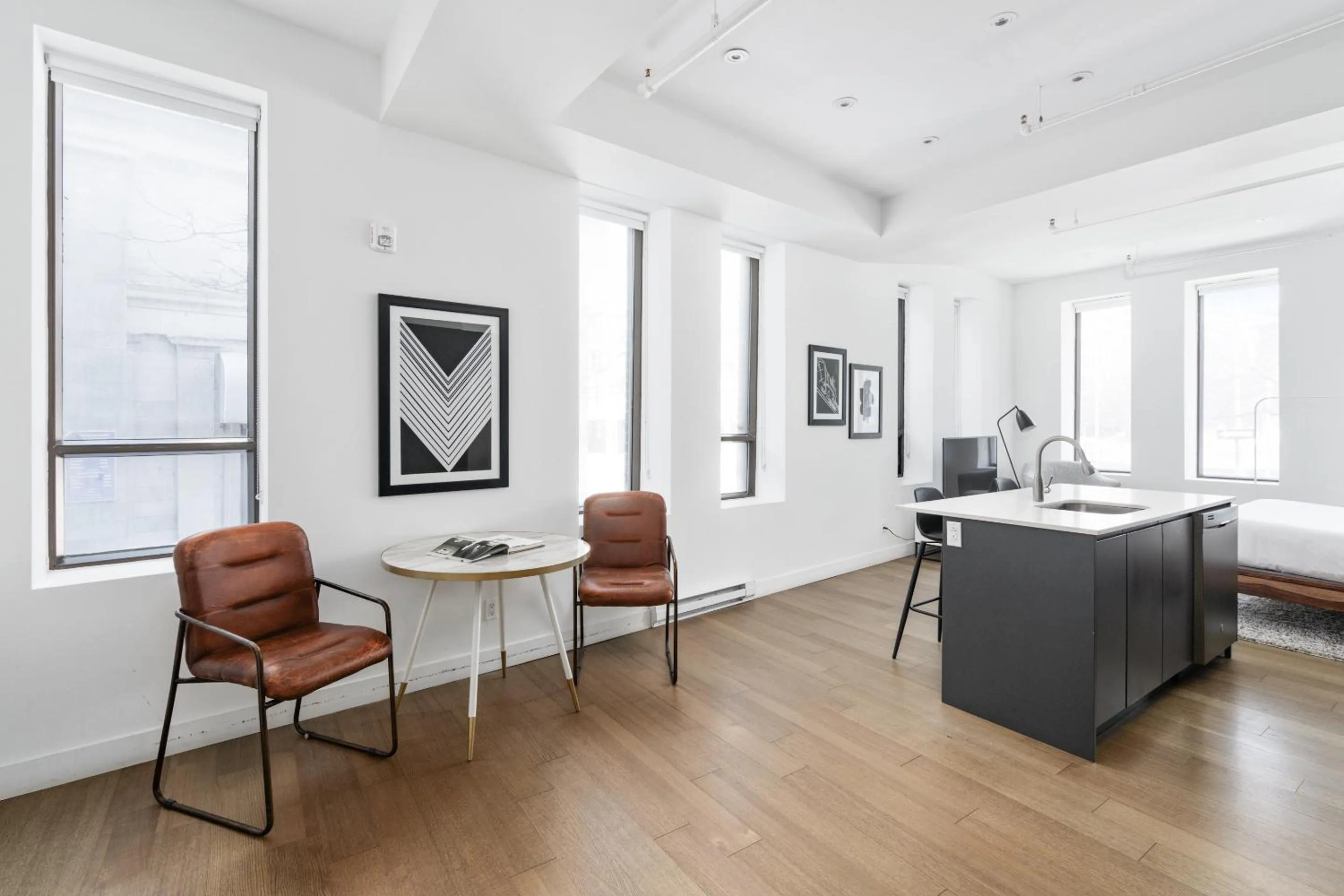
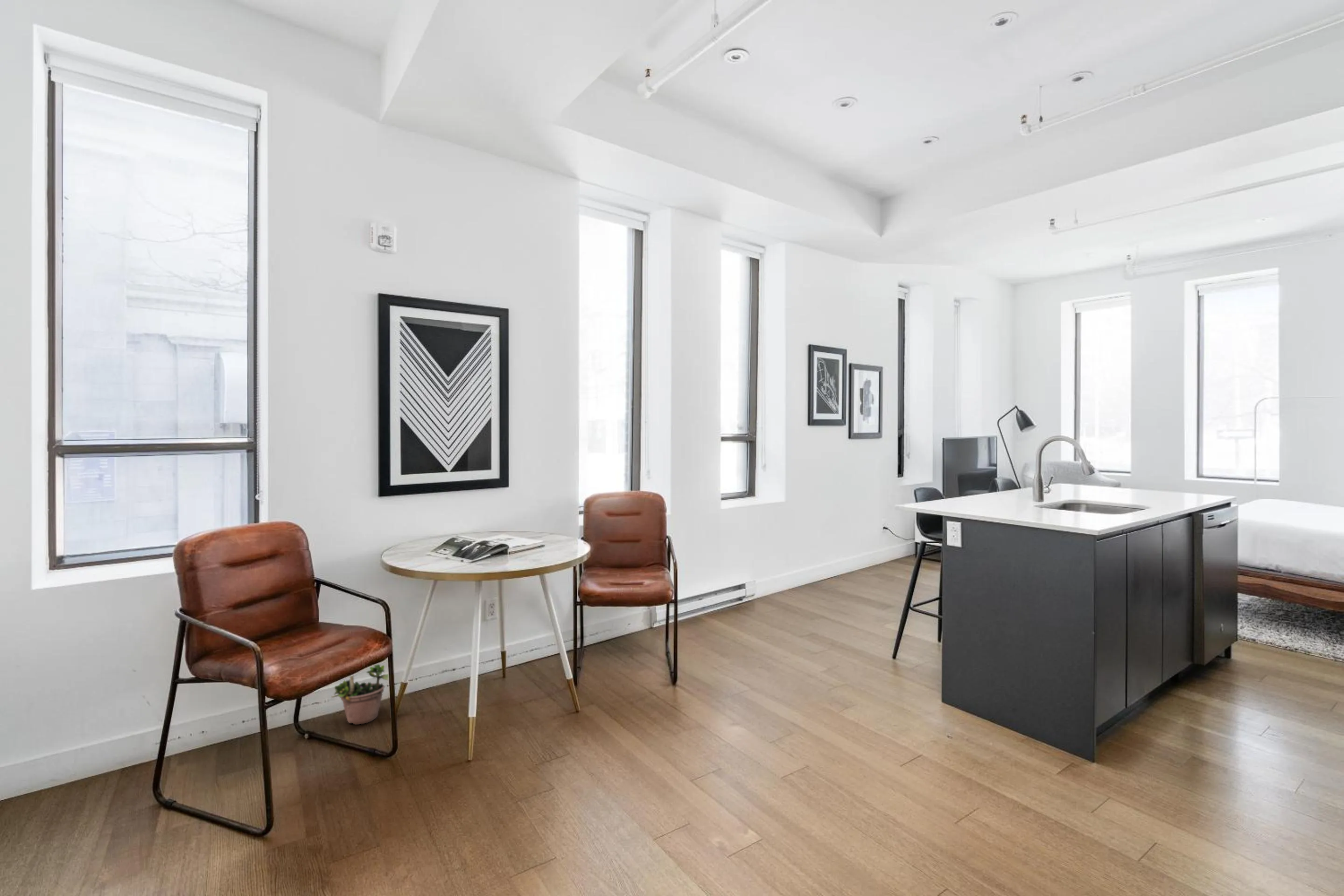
+ potted plant (362, 683)
